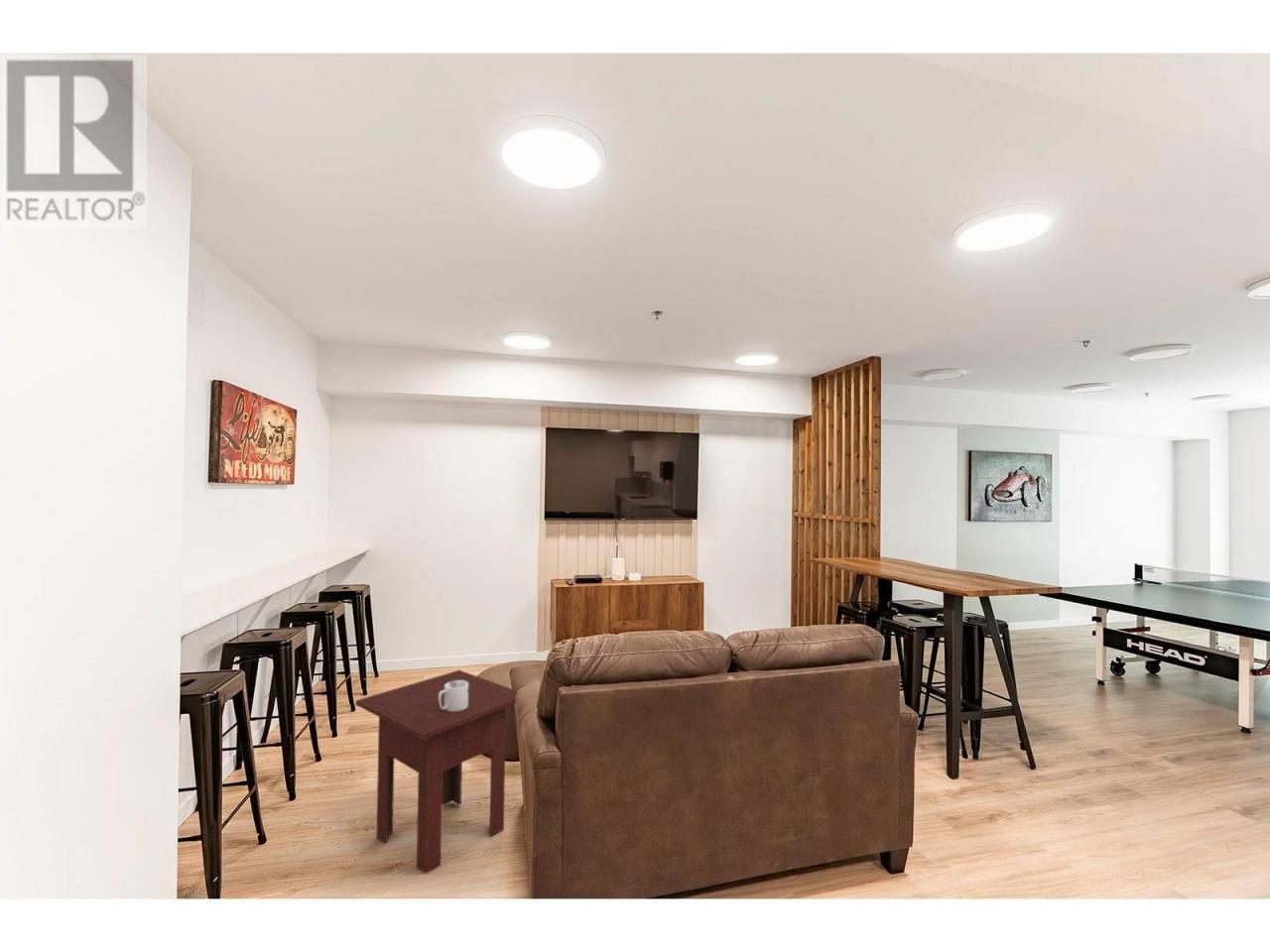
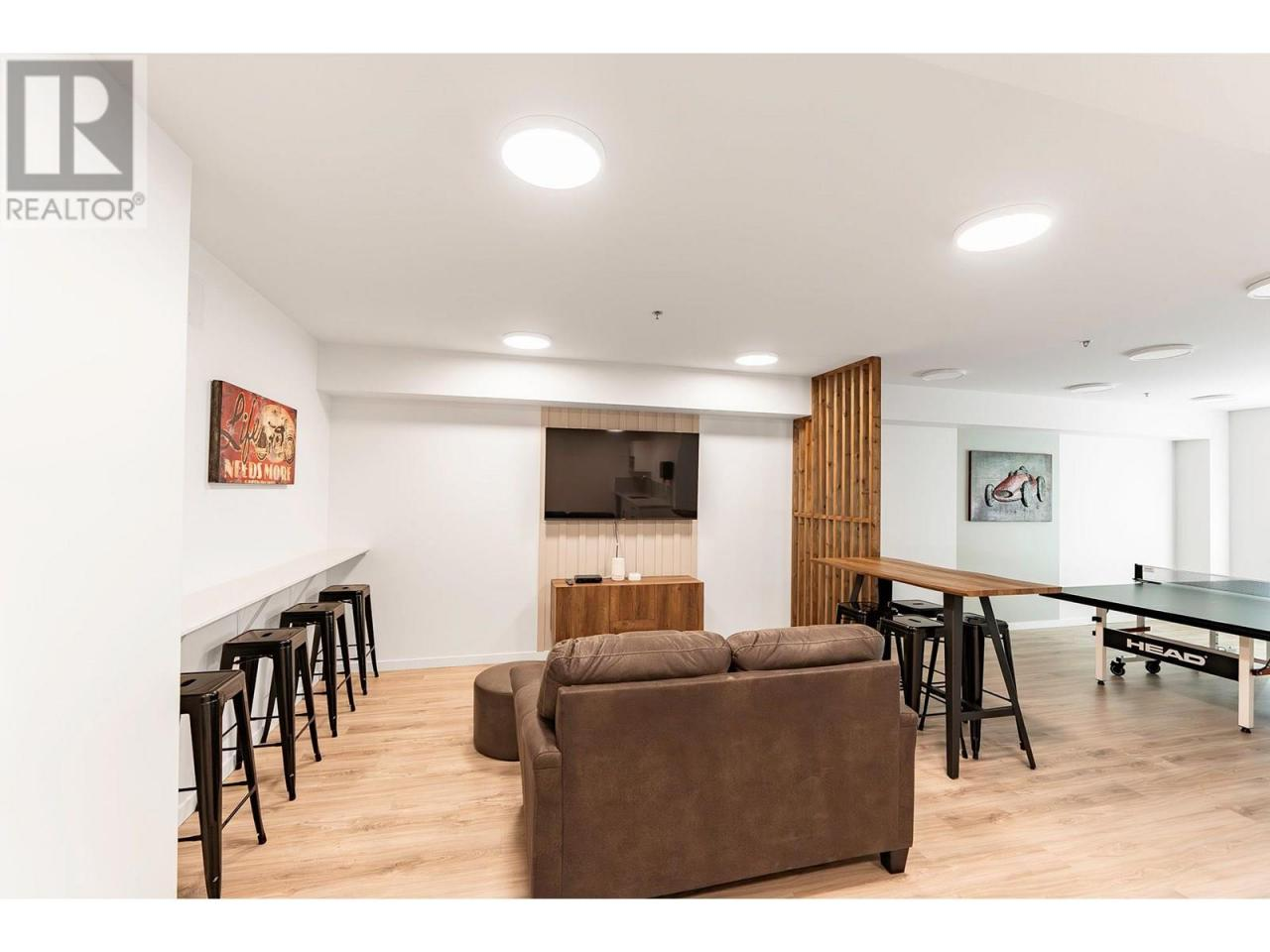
- side table (442, 765)
- mug (452, 696)
